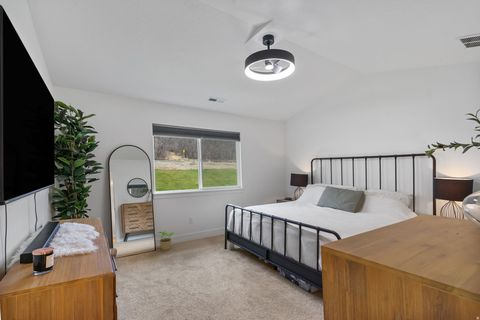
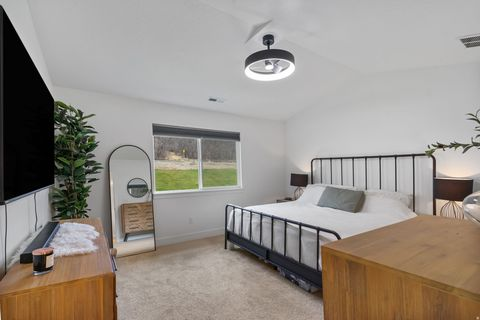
- potted plant (164, 238)
